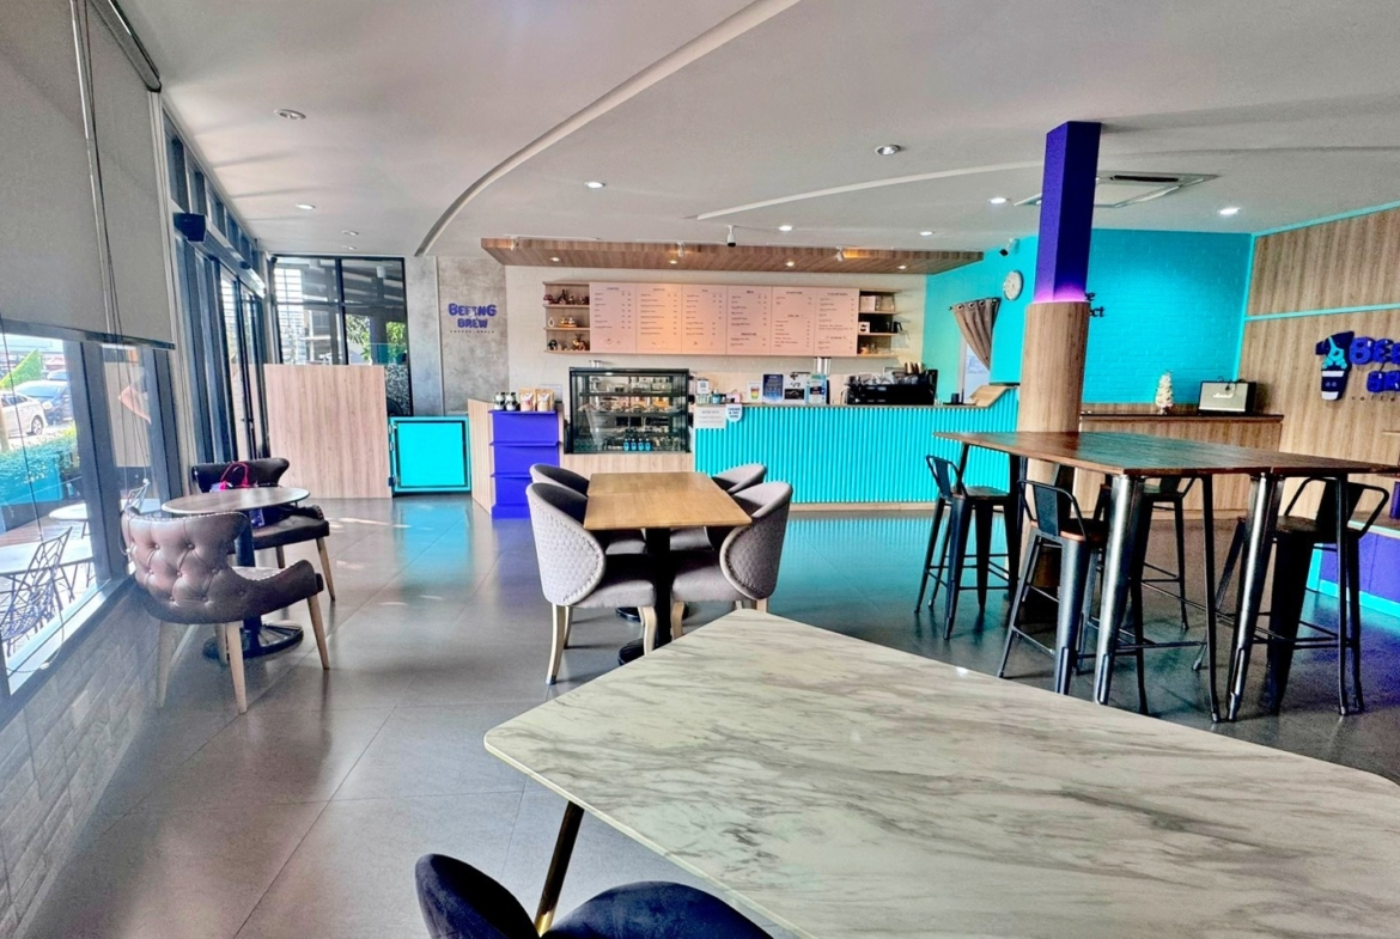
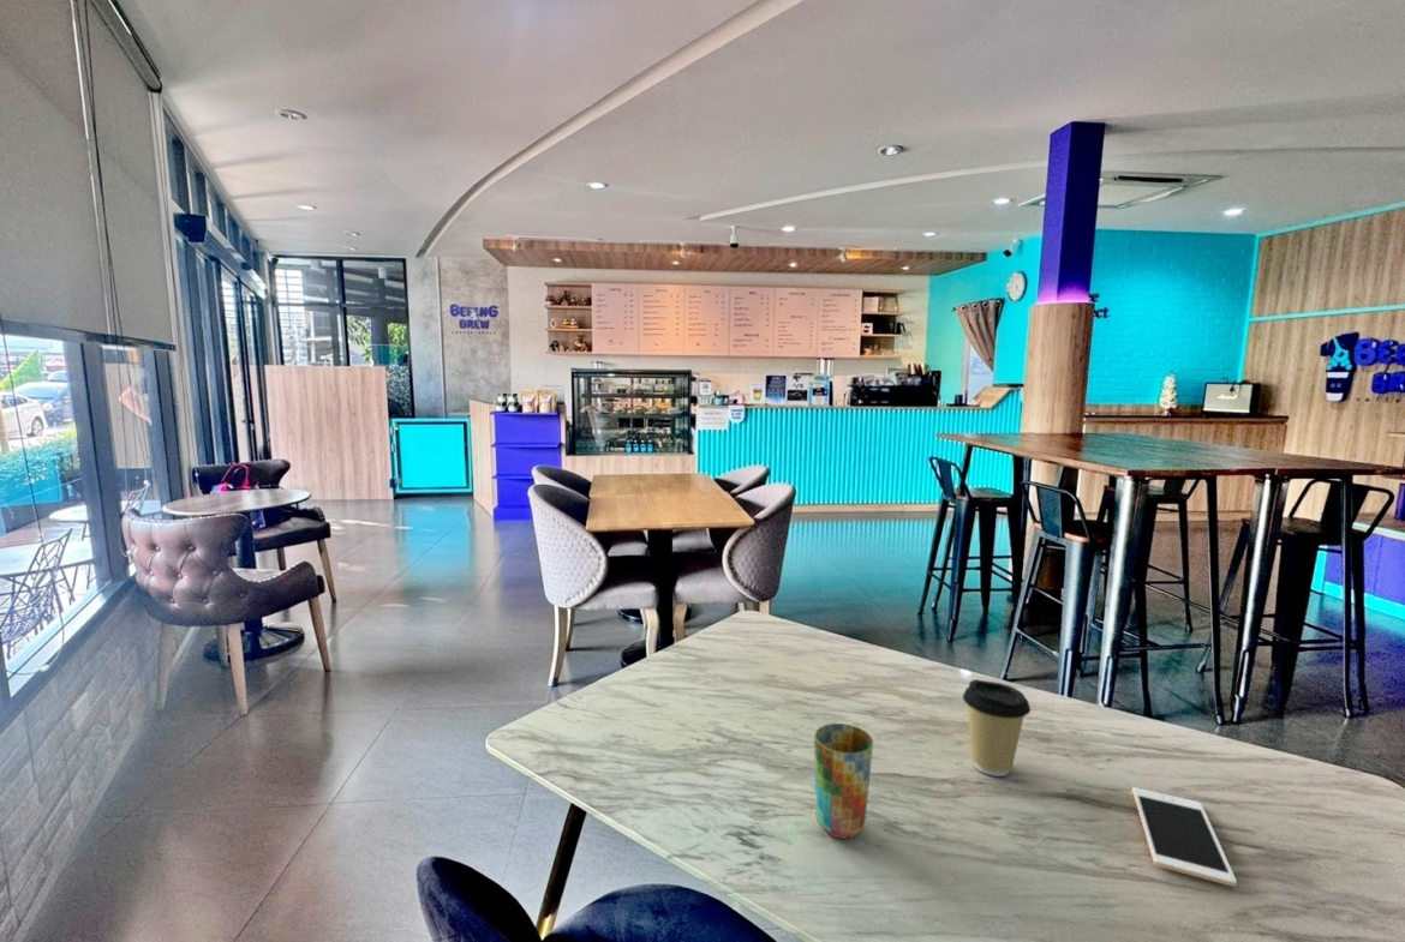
+ cup (841, 781)
+ coffee cup (993, 727)
+ cell phone (1178, 832)
